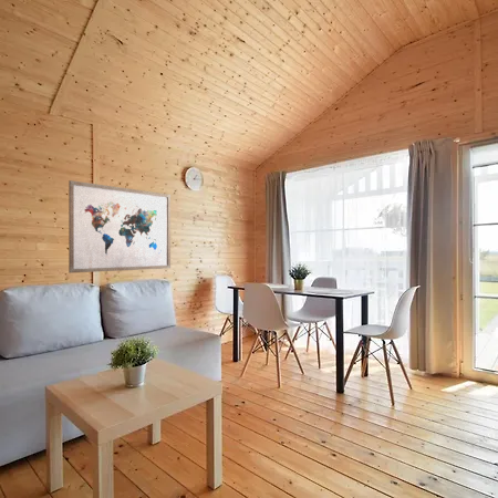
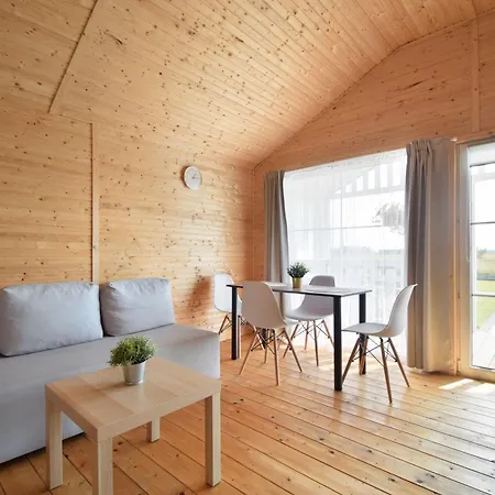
- wall art (125, 229)
